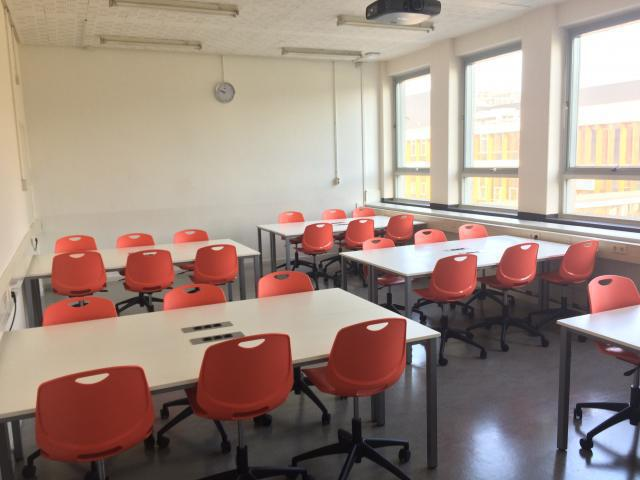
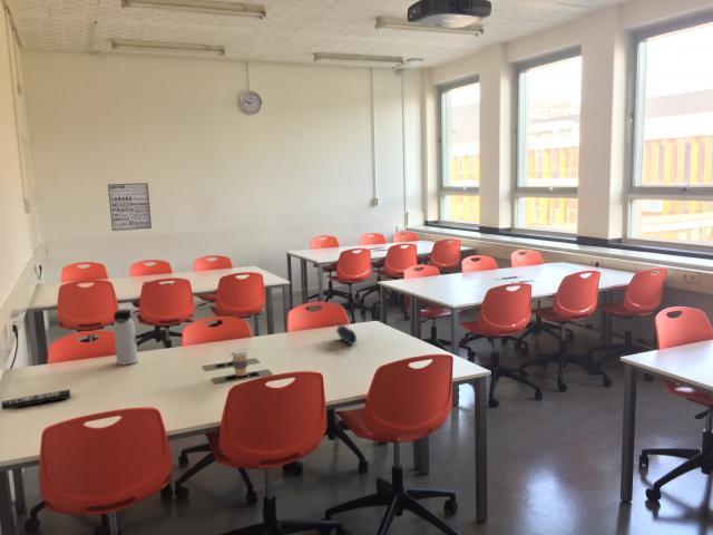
+ pencil case (346, 334)
+ wall art (129, 206)
+ remote control (37, 399)
+ water bottle (125, 337)
+ coffee cup (240, 362)
